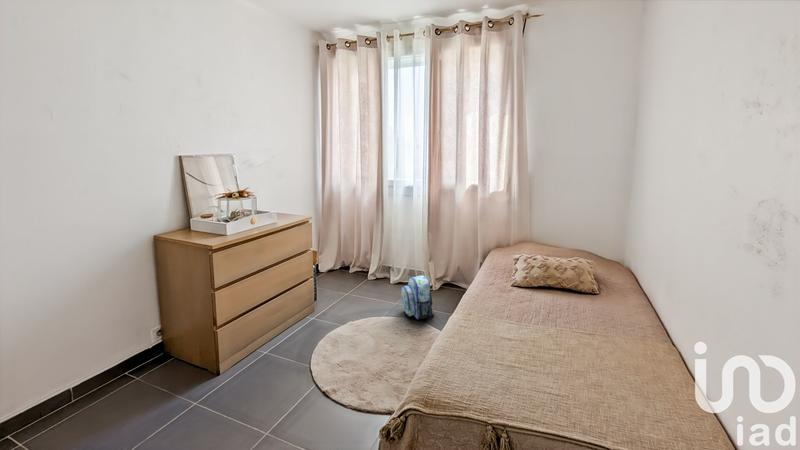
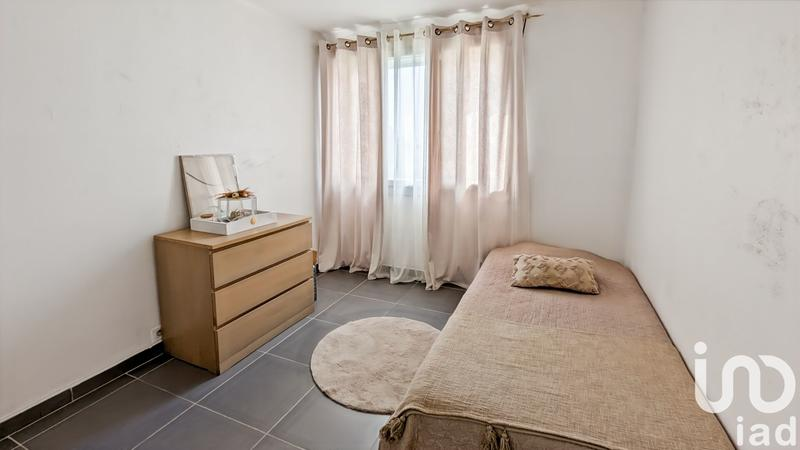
- backpack (416, 296)
